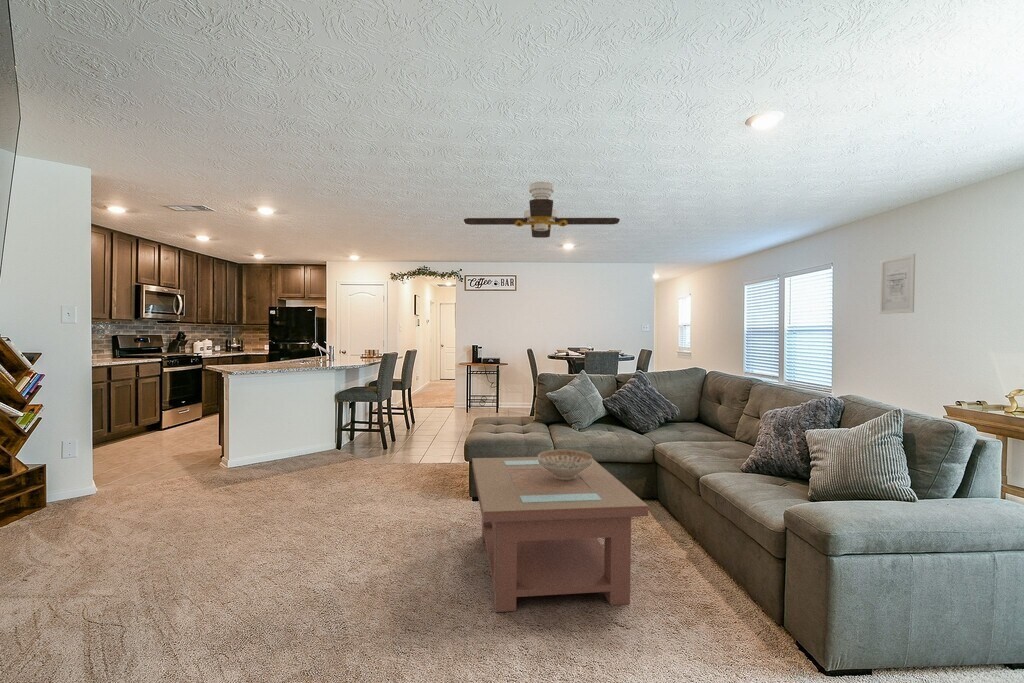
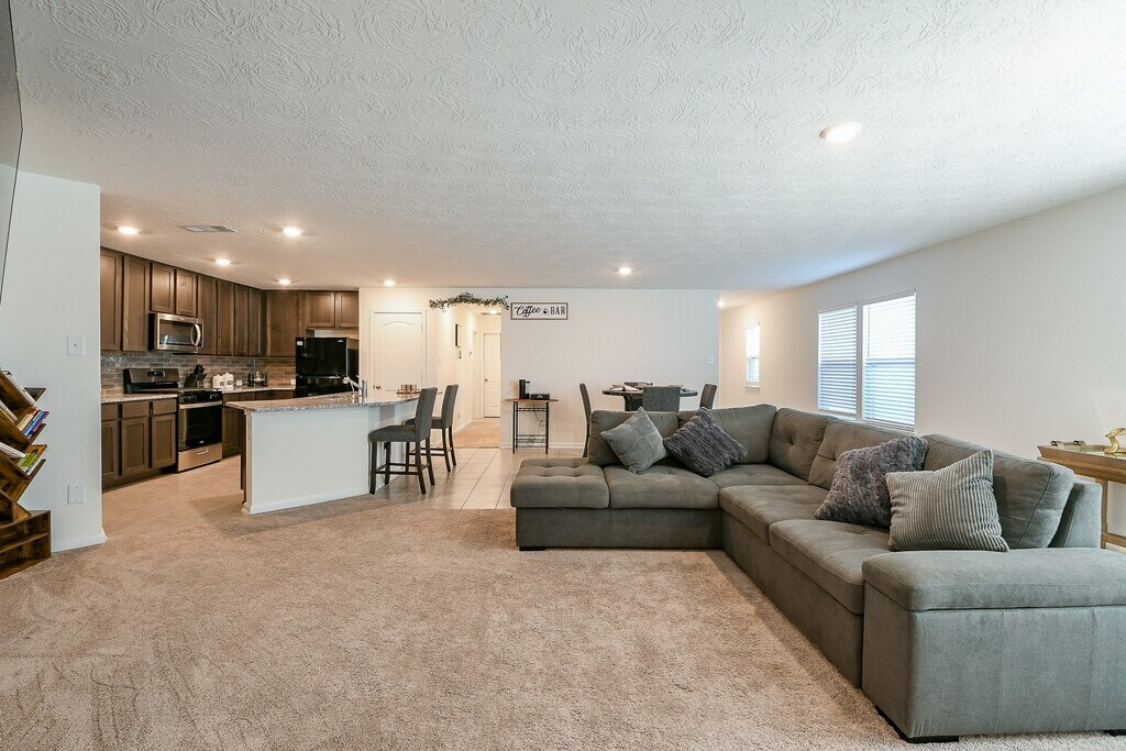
- wall art (896, 285)
- decorative bowl (564, 466)
- coffee table (546, 521)
- ceiling fan (541, 207)
